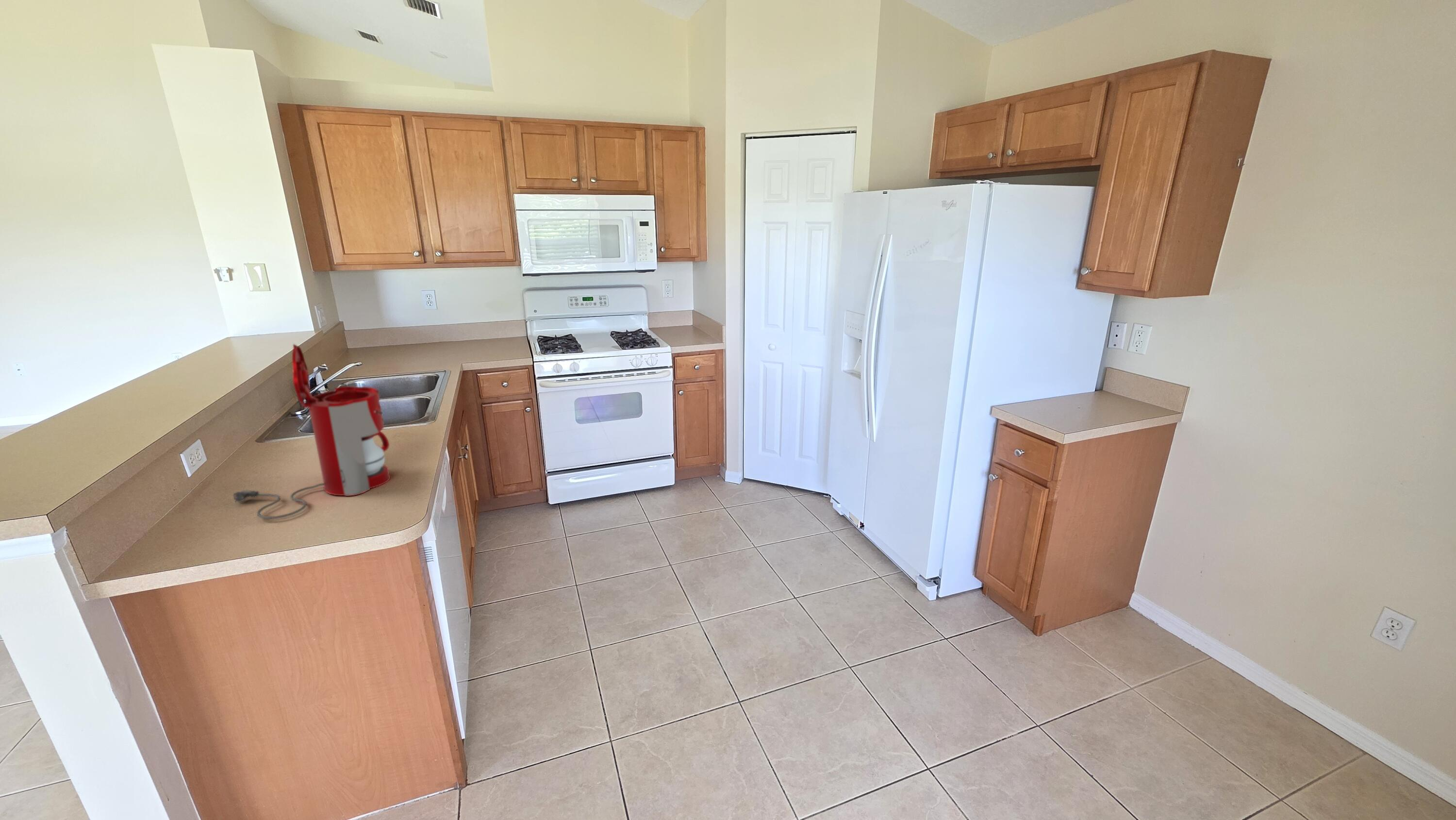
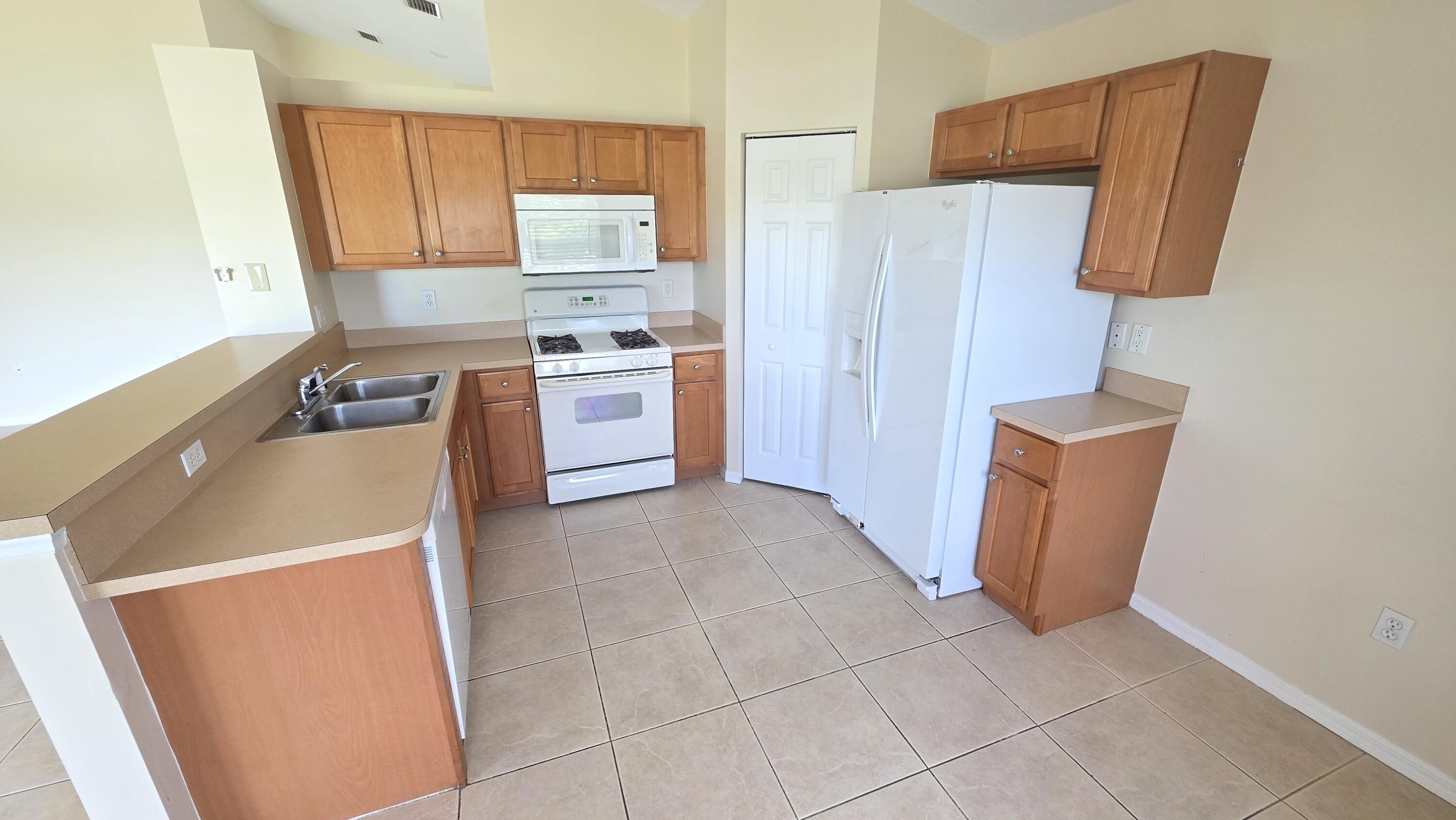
- coffee maker (311, 420)
